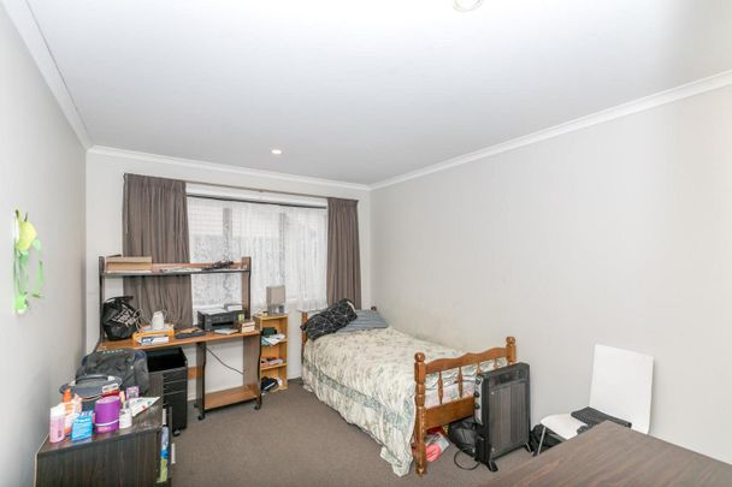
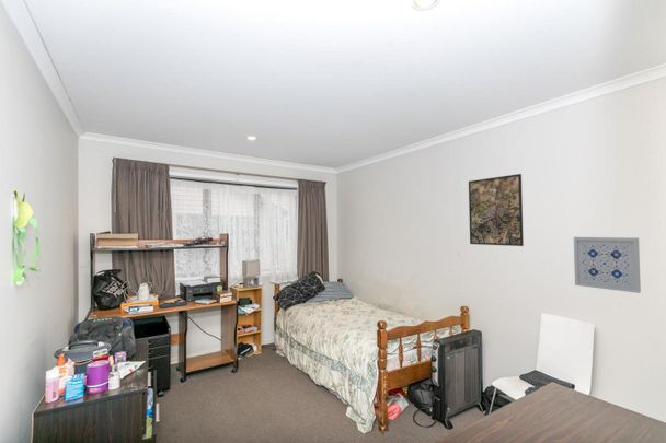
+ wall art (605, 263)
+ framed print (493, 211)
